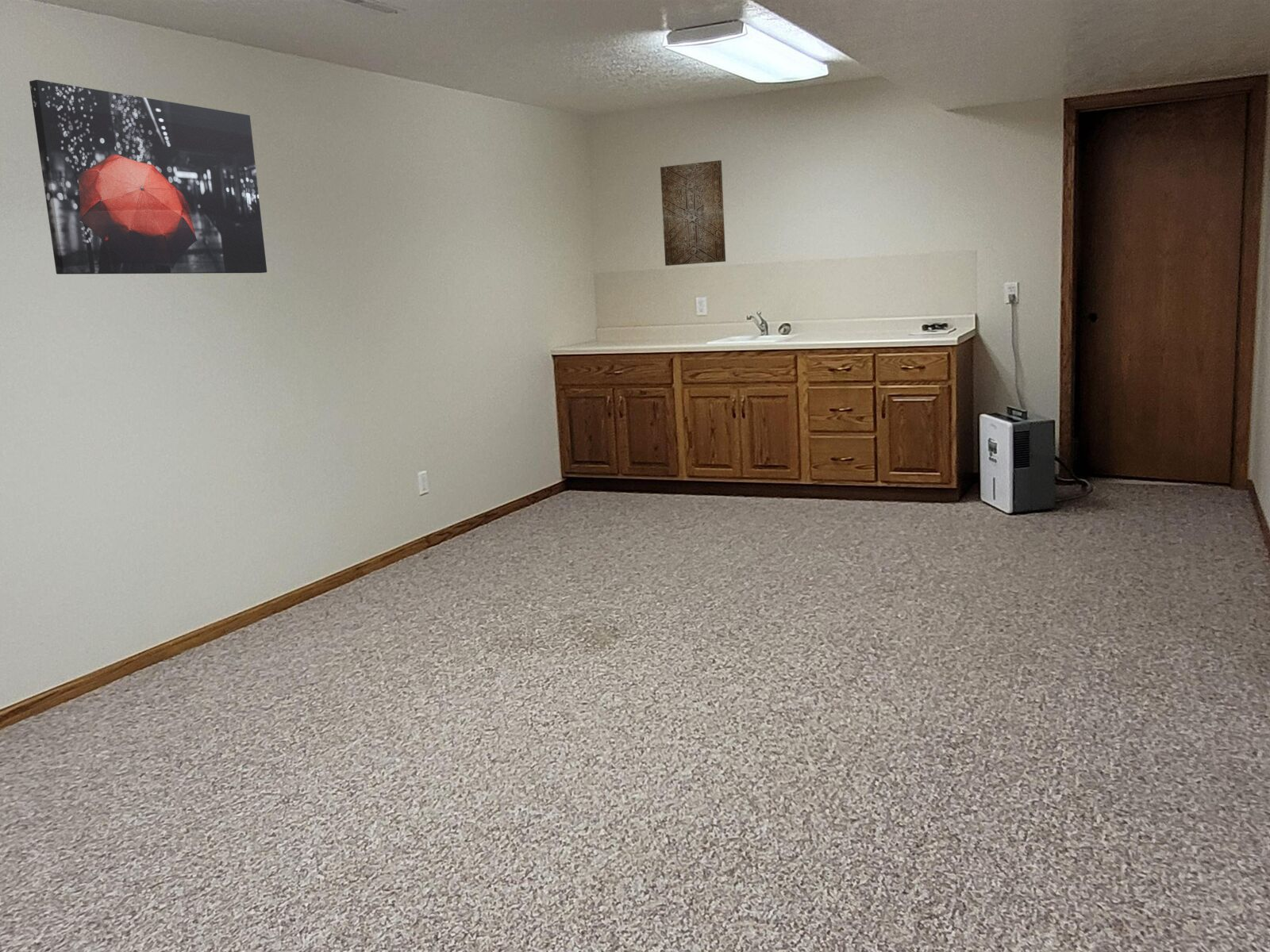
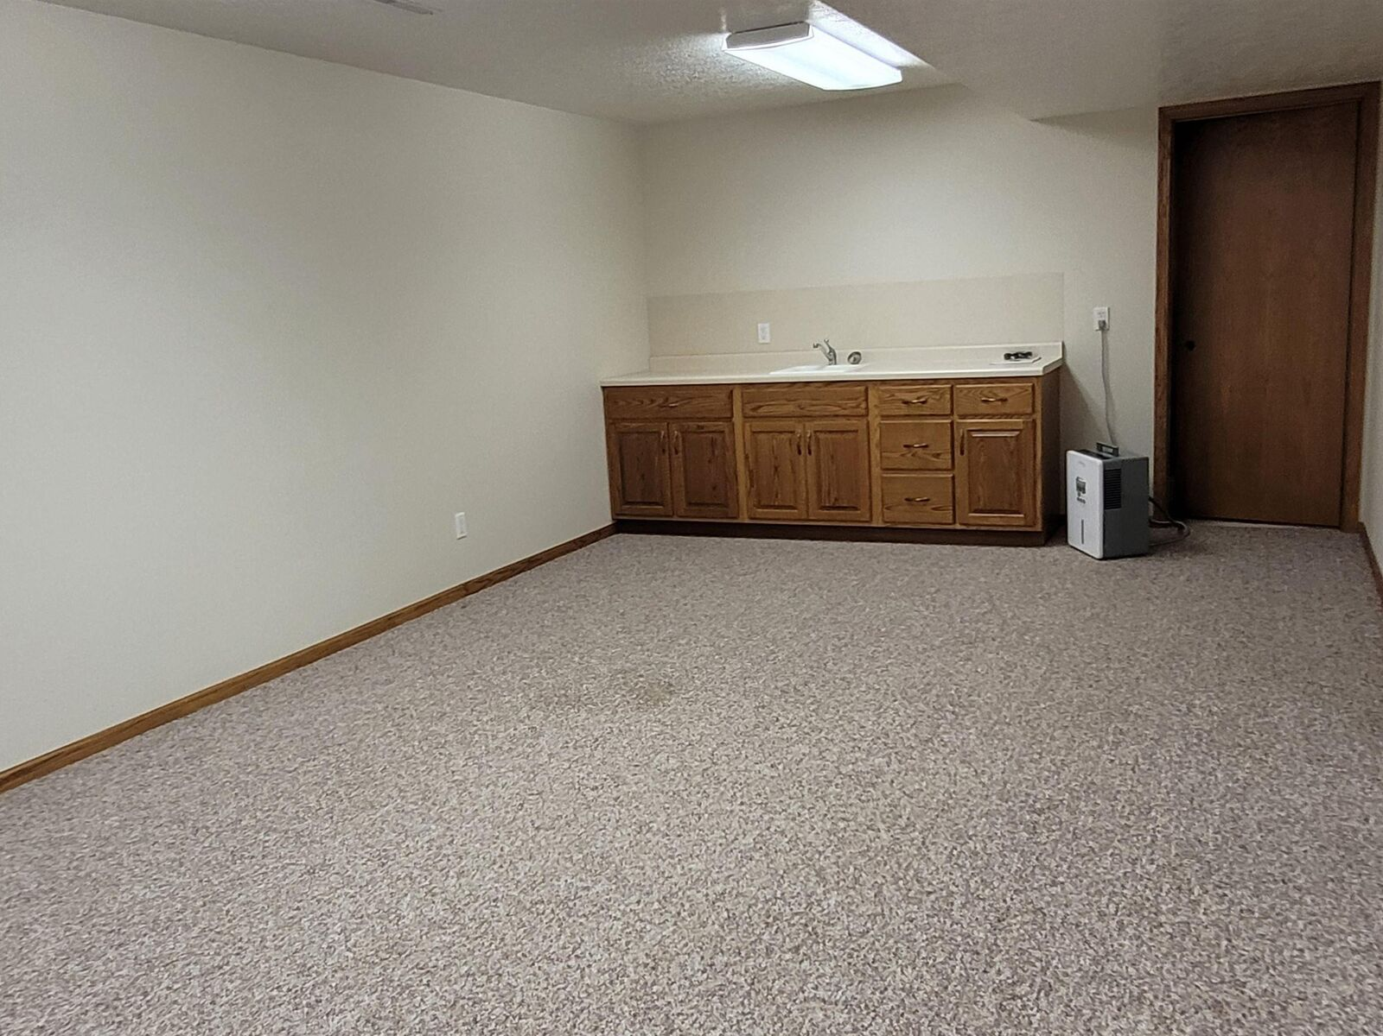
- wall art (161, 187)
- wall art (693, 213)
